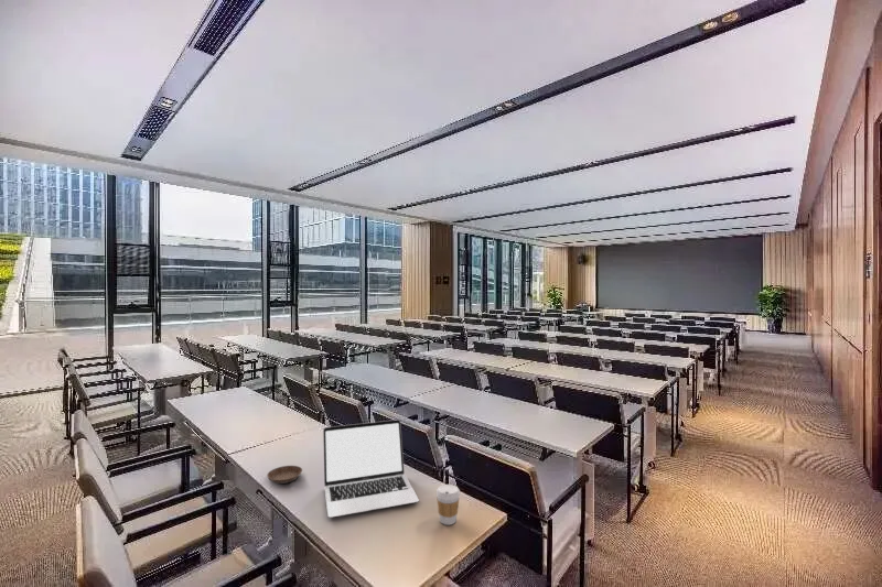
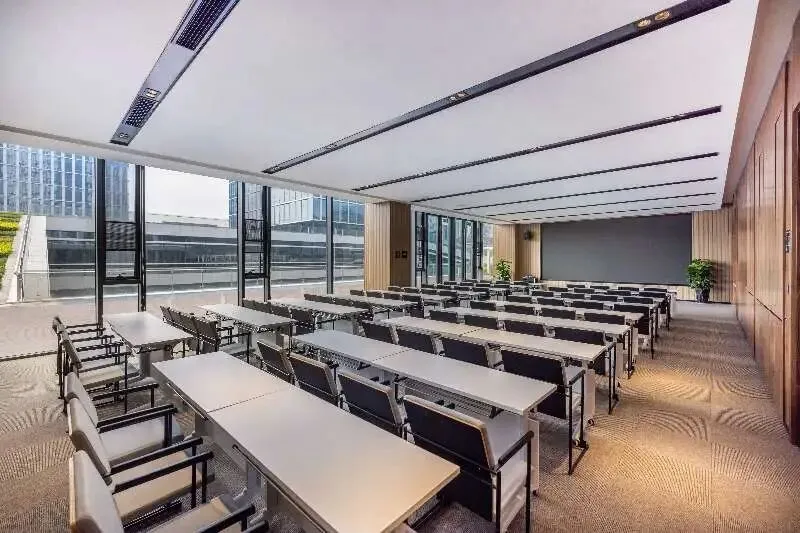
- laptop (368, 463)
- saucer (284, 475)
- coffee cup (448, 503)
